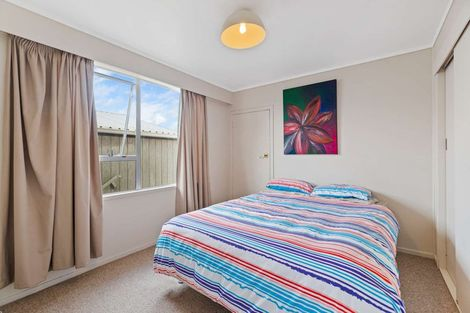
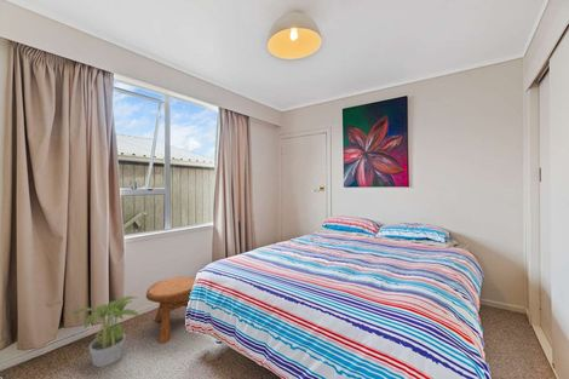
+ potted plant (108, 329)
+ stool (172, 304)
